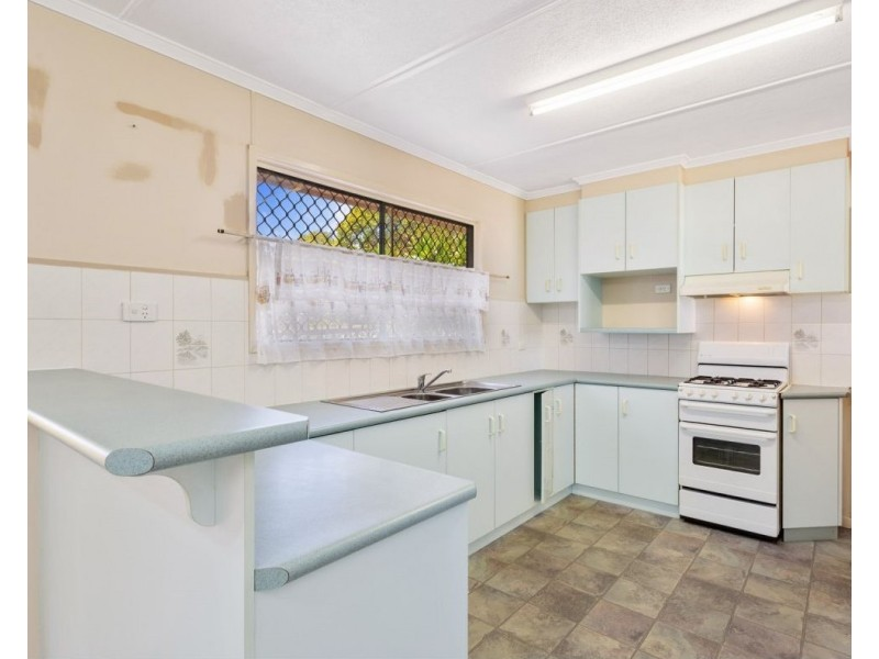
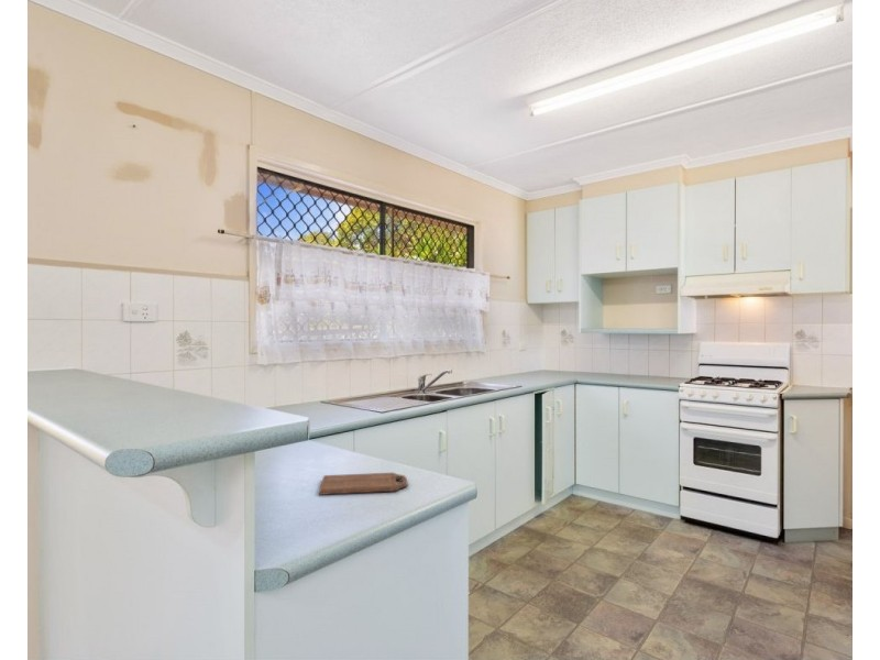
+ cutting board (364, 482)
